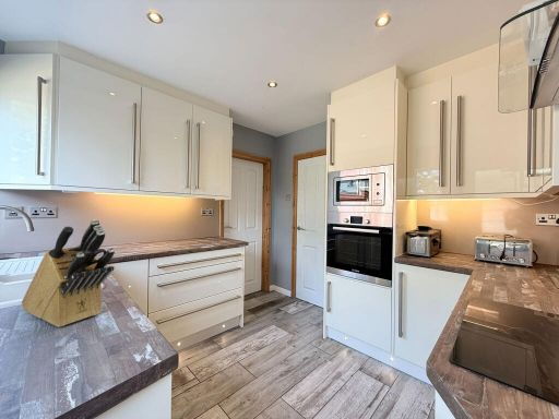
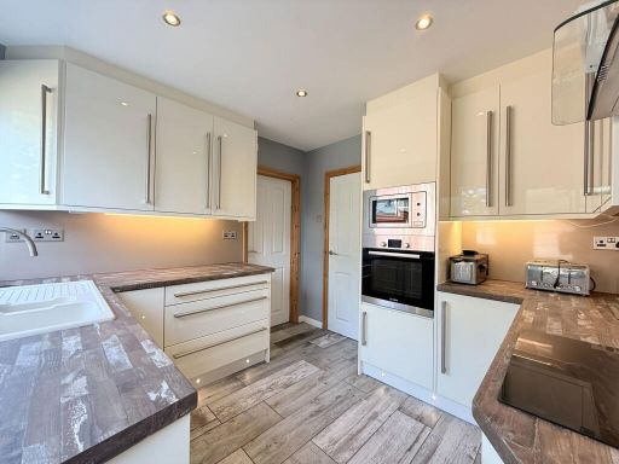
- knife block (68, 266)
